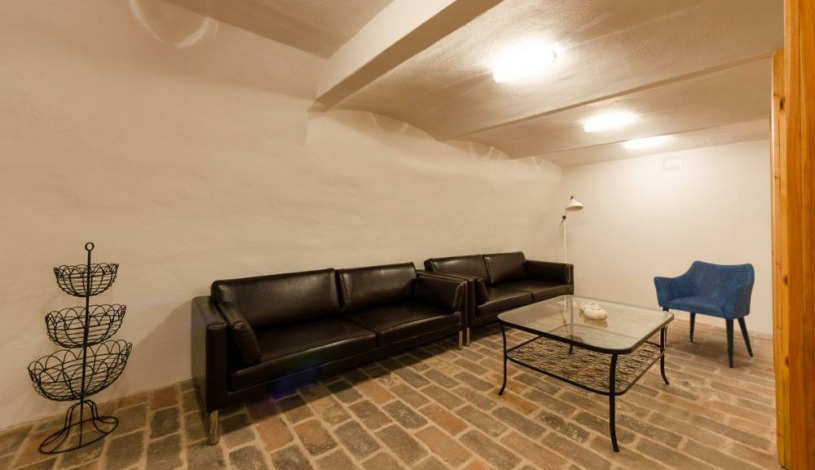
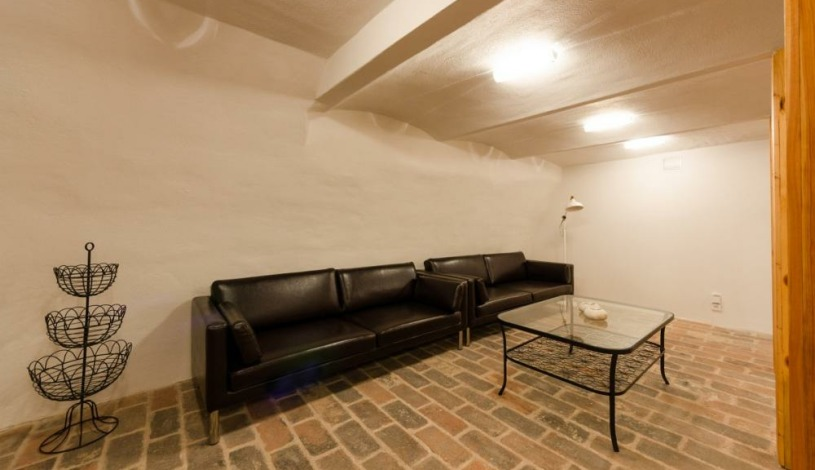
- armchair (709, 307)
